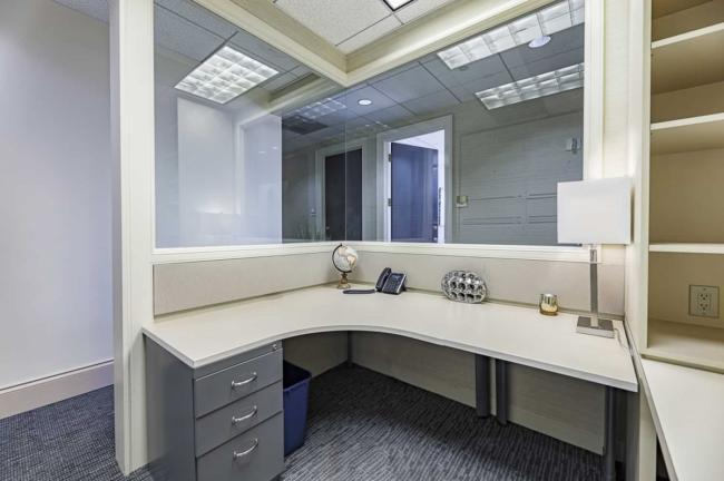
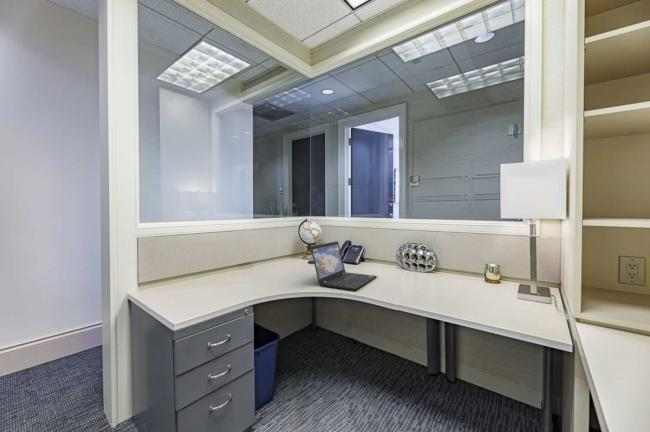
+ laptop (343, 264)
